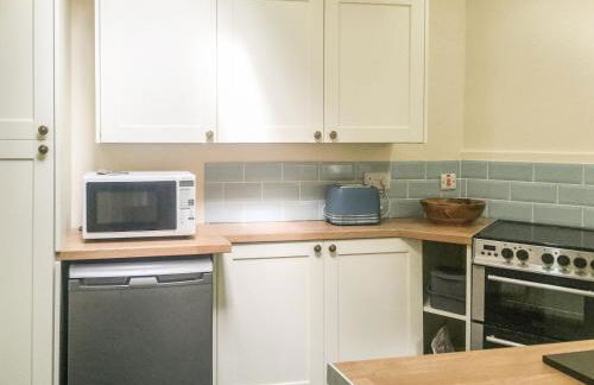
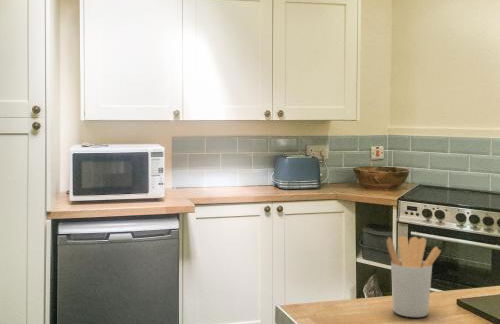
+ utensil holder (411, 273)
